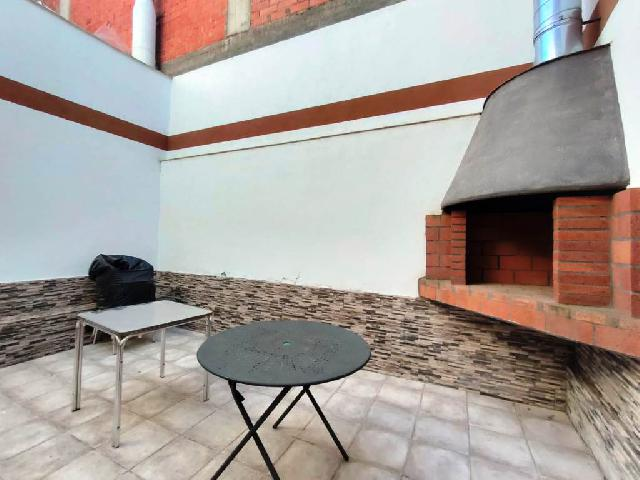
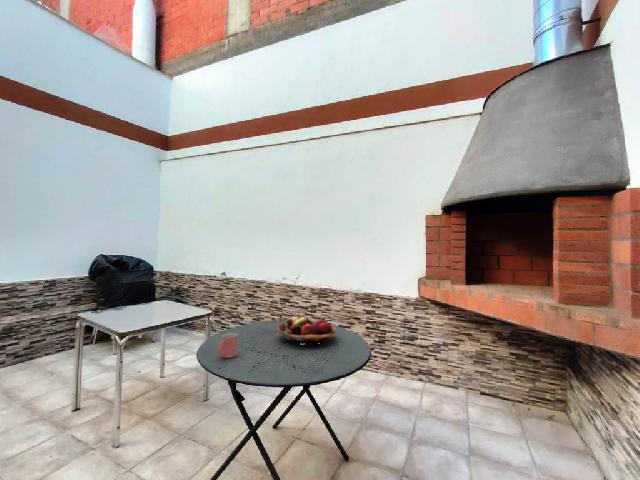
+ fruit basket (305, 328)
+ mug (226, 346)
